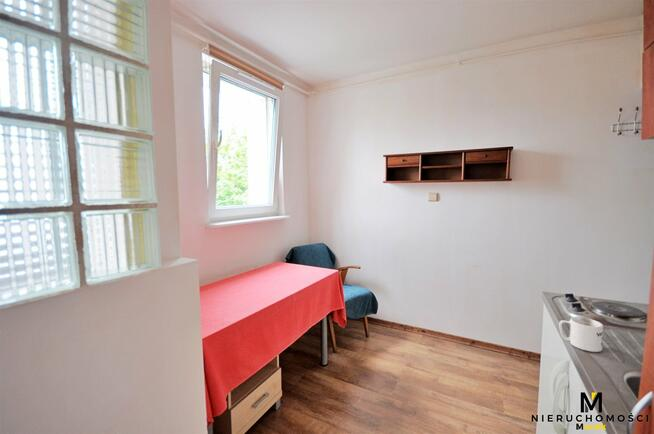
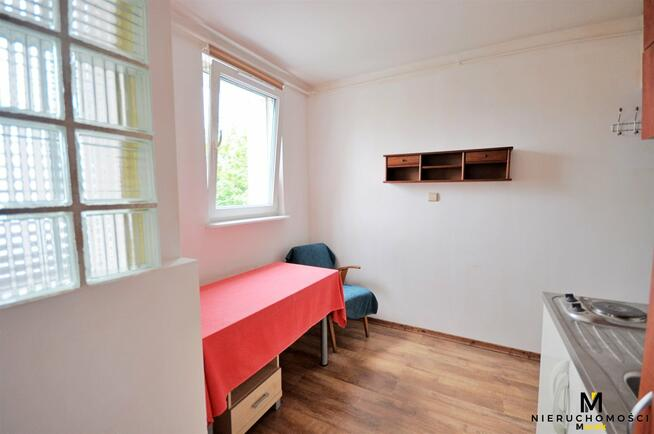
- mug (579, 332)
